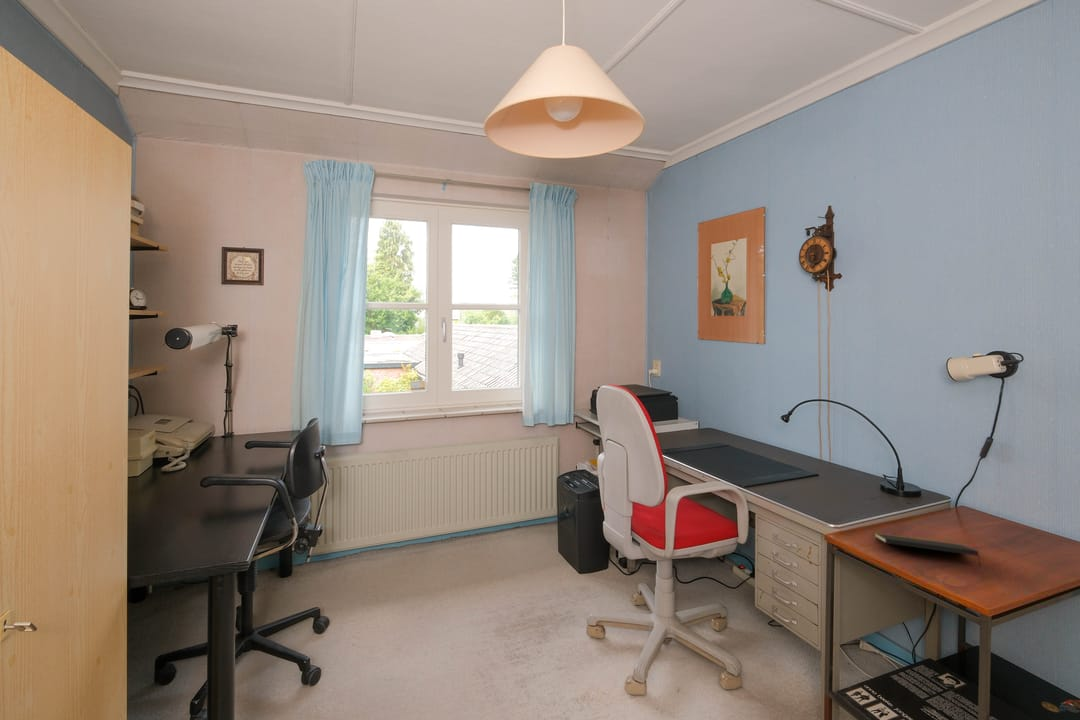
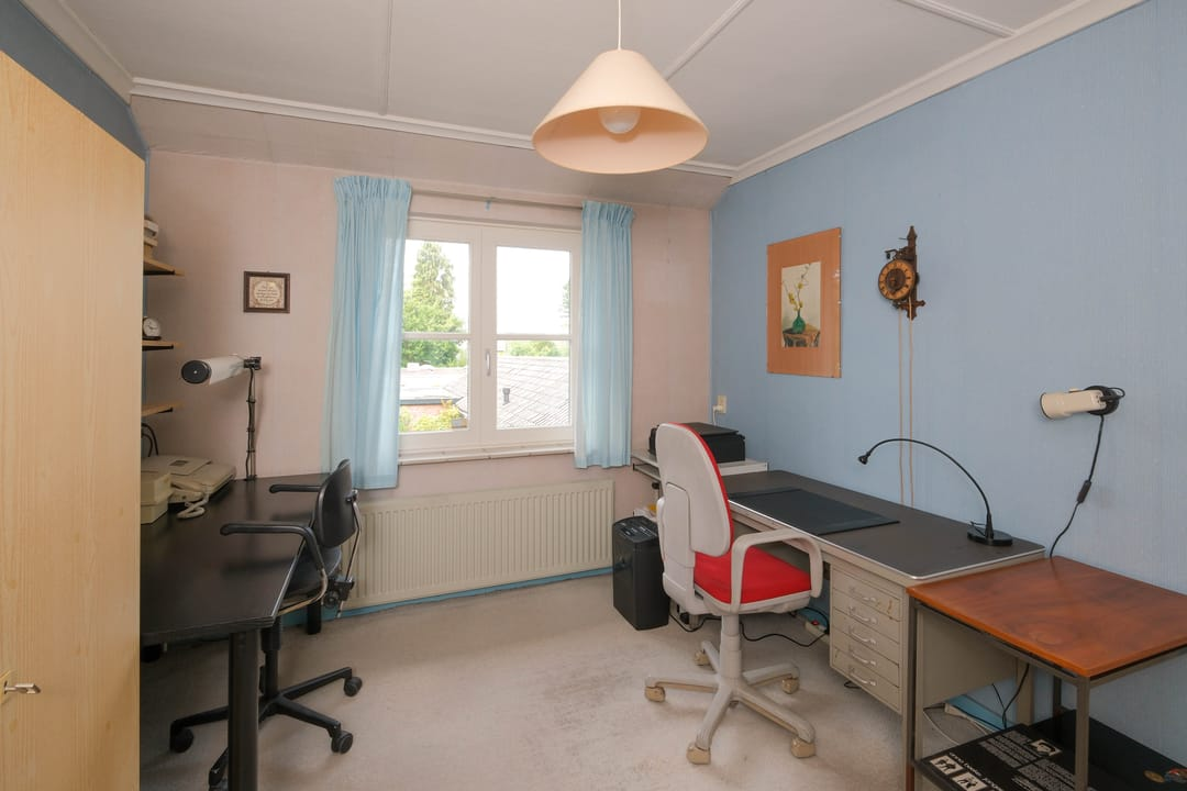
- notepad (922, 543)
